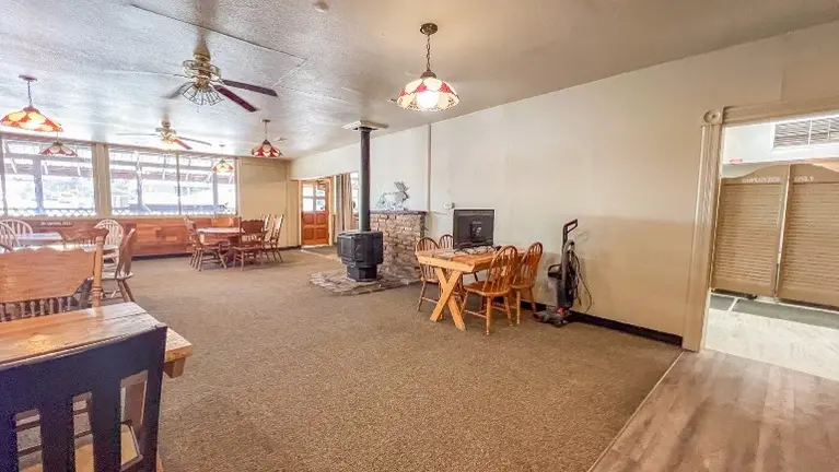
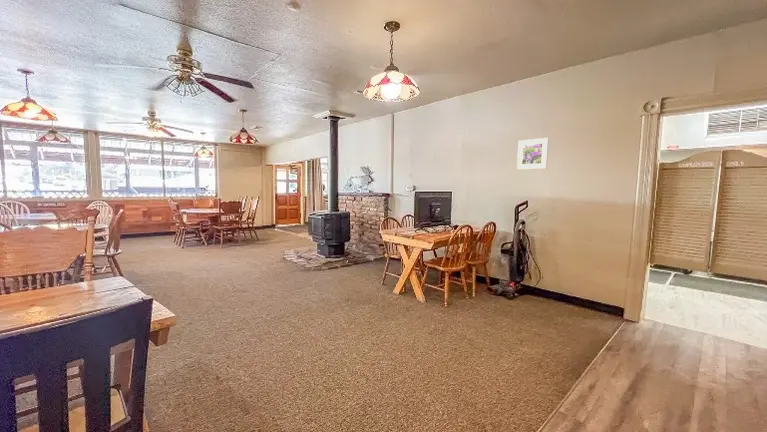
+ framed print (532, 154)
